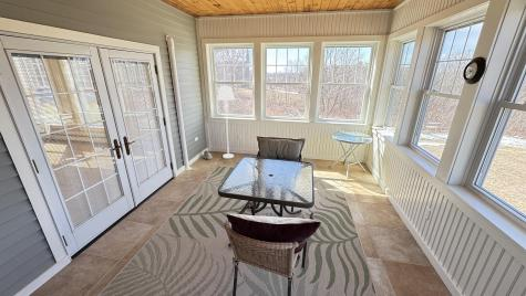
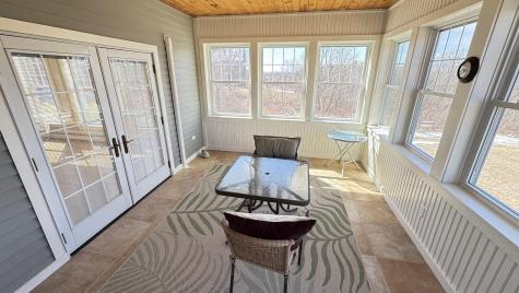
- floor lamp (226, 120)
